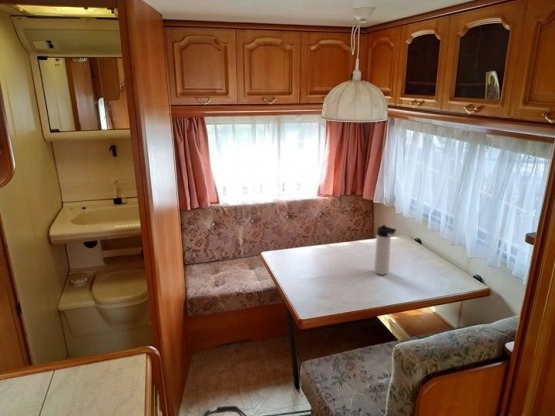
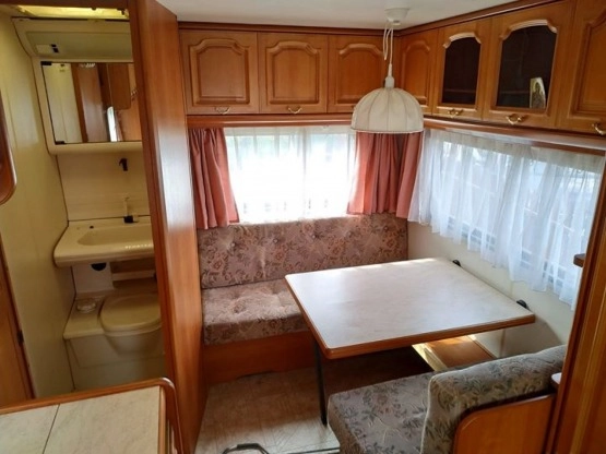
- thermos bottle (385, 250)
